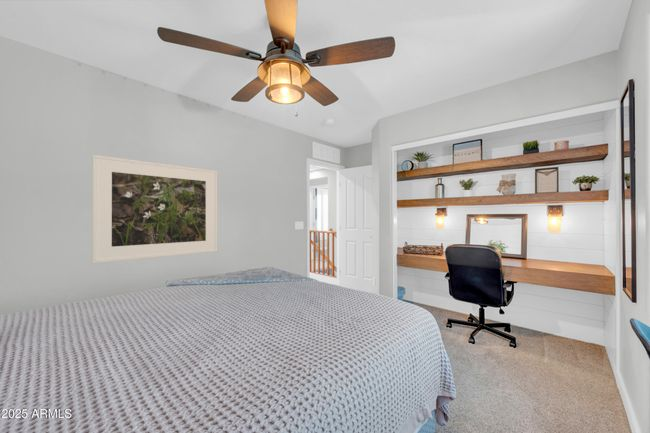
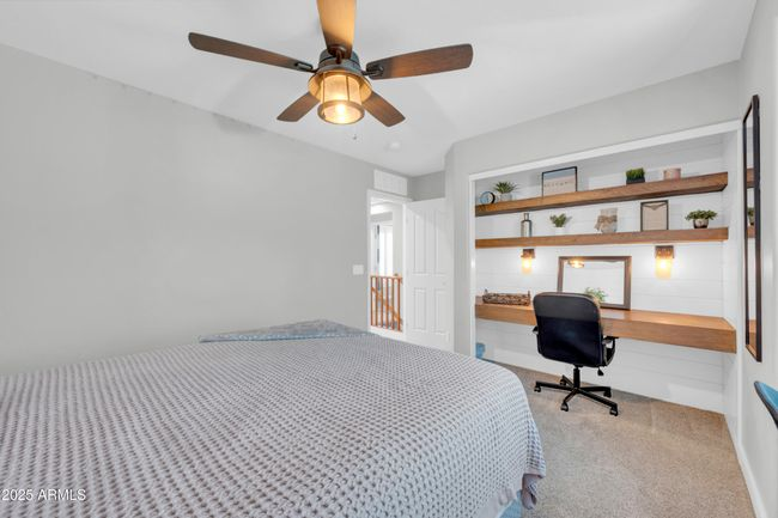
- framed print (163, 210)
